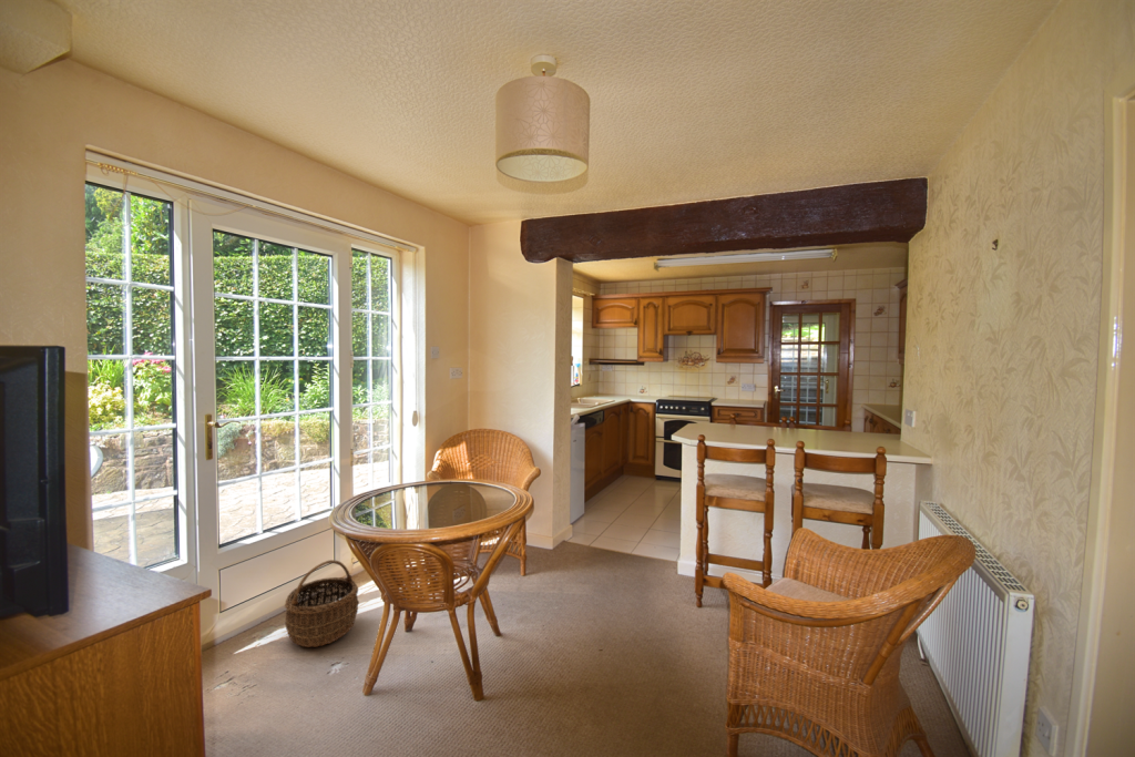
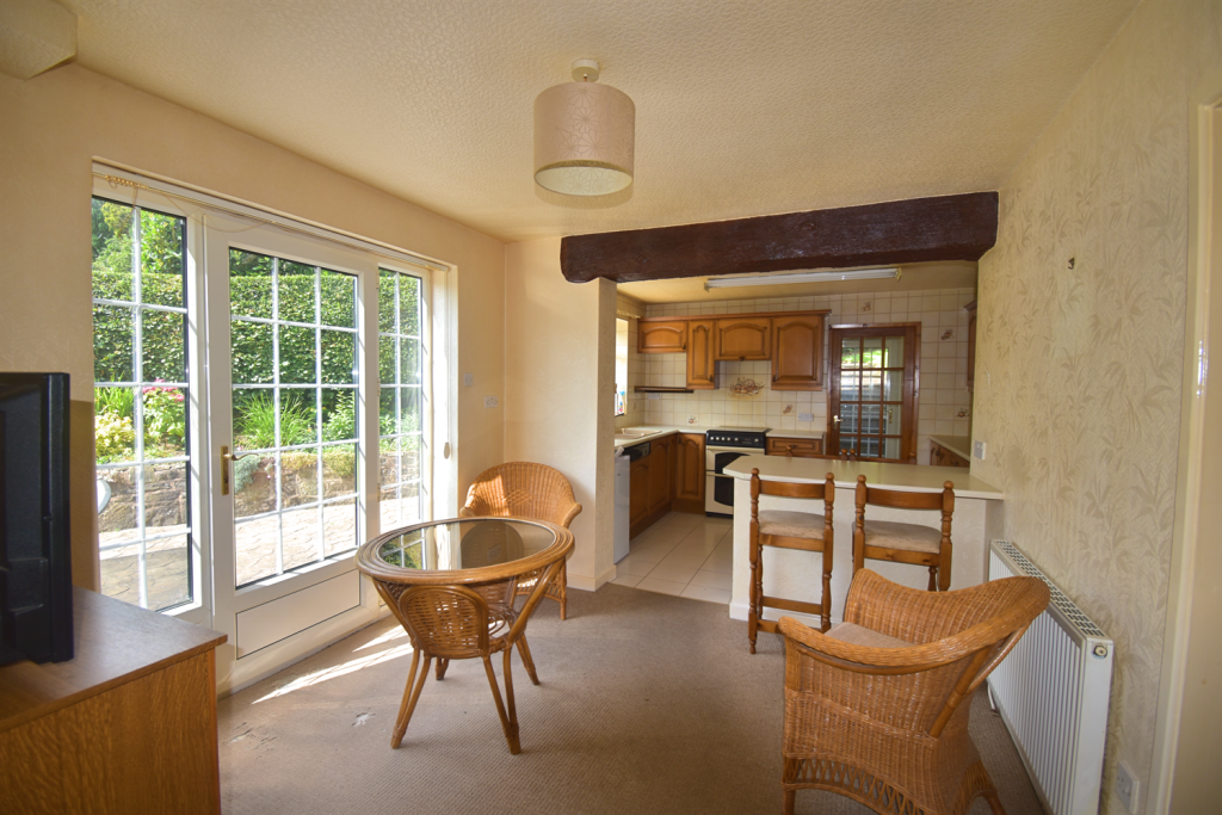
- wicker basket (321, 597)
